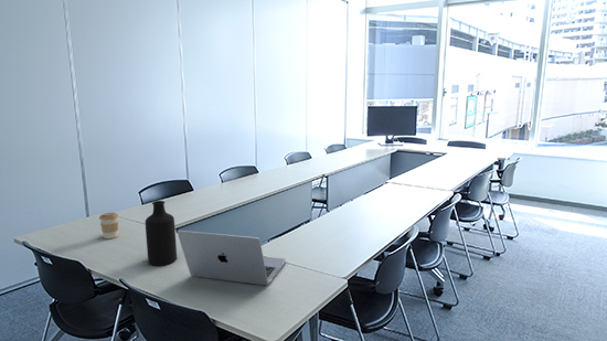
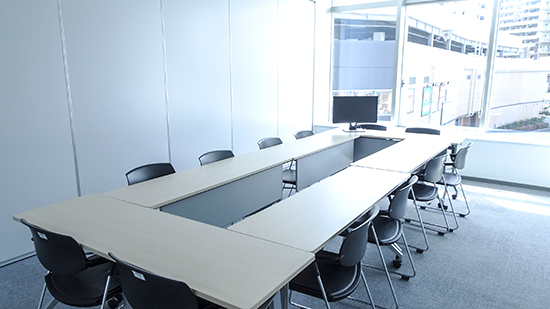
- coffee cup (109, 224)
- laptop (235, 247)
- bottle (160, 231)
